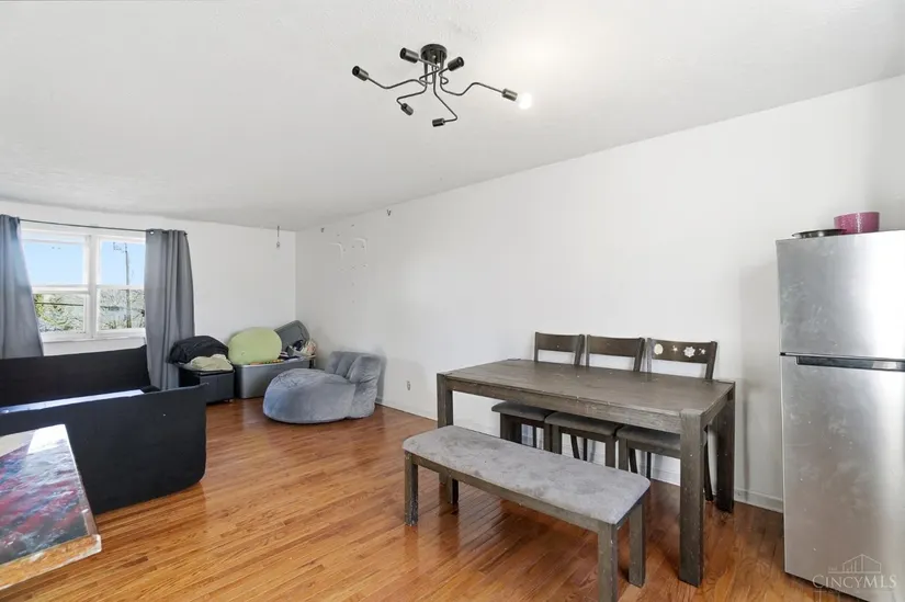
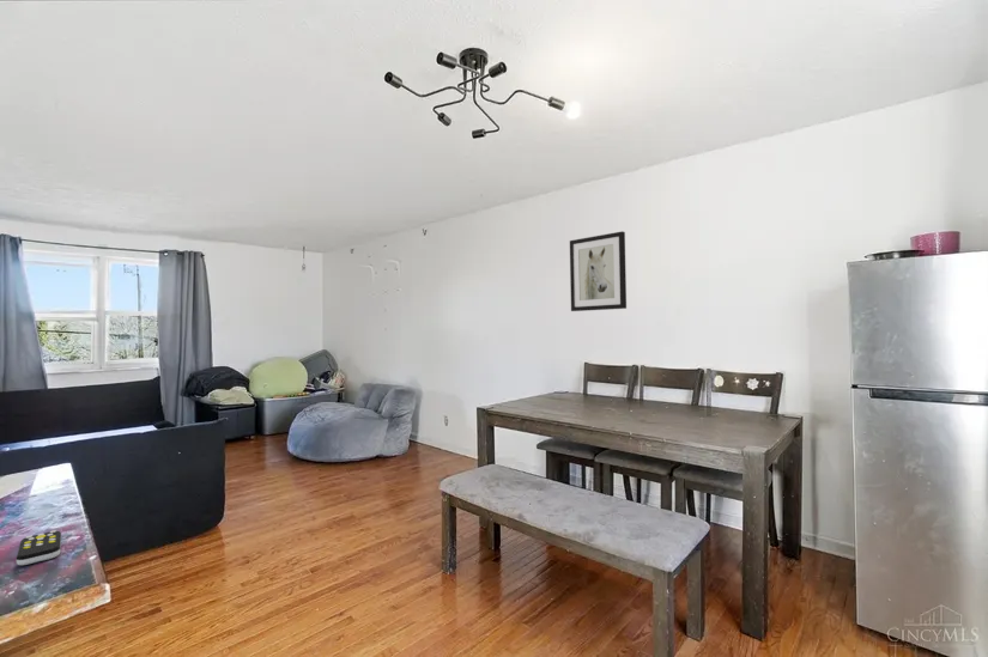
+ wall art (596, 273)
+ remote control (40, 546)
